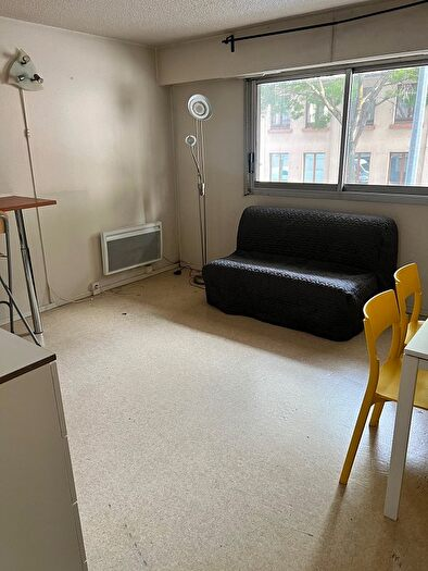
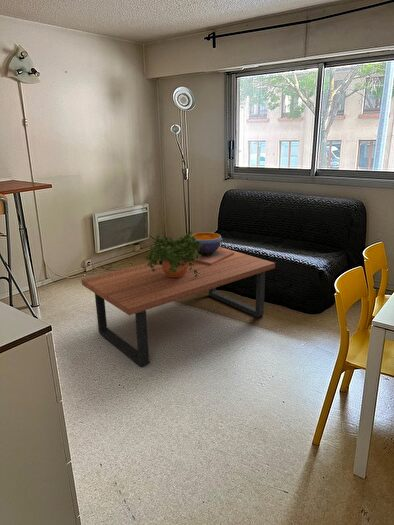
+ potted plant (173, 255)
+ decorative bowl (205, 246)
+ coffee table (183, 297)
